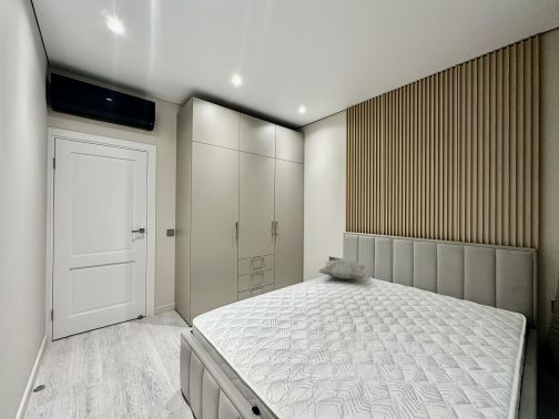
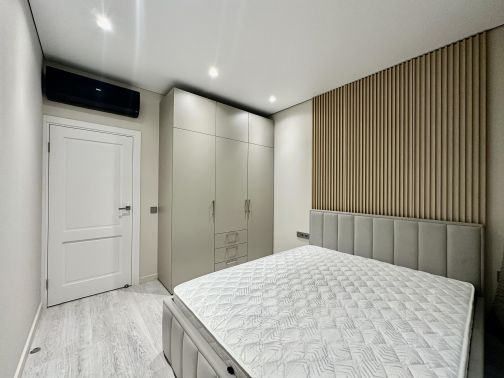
- decorative pillow (343, 268)
